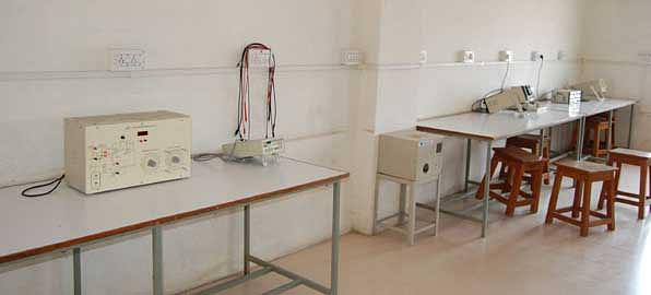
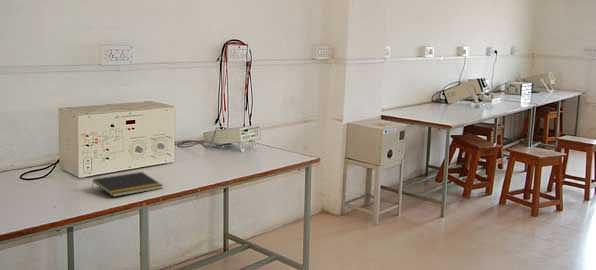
+ notepad (128, 183)
